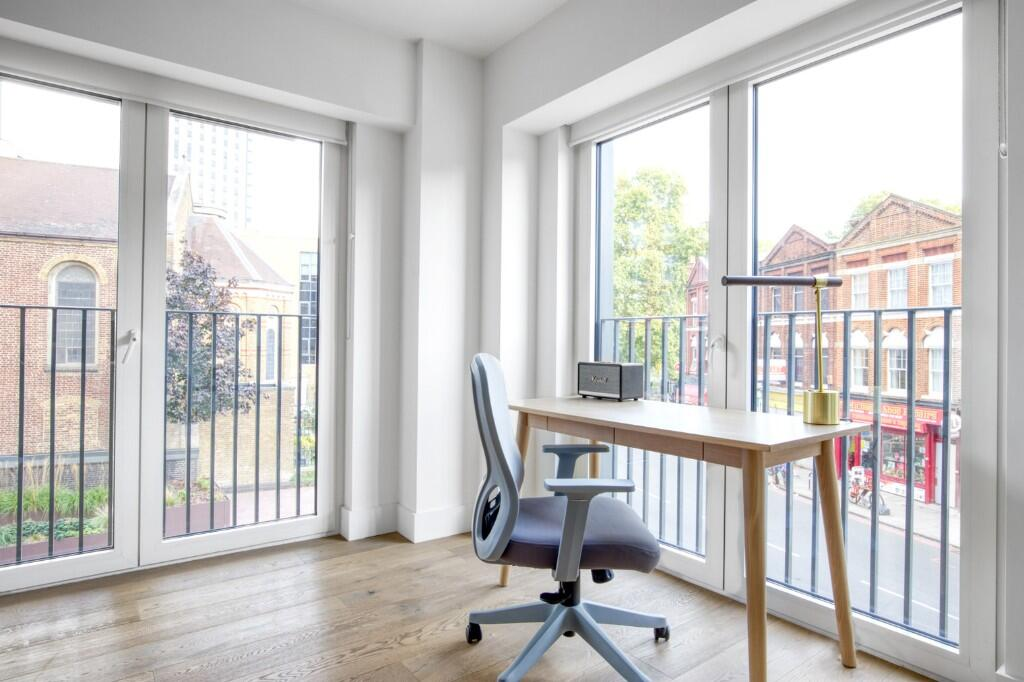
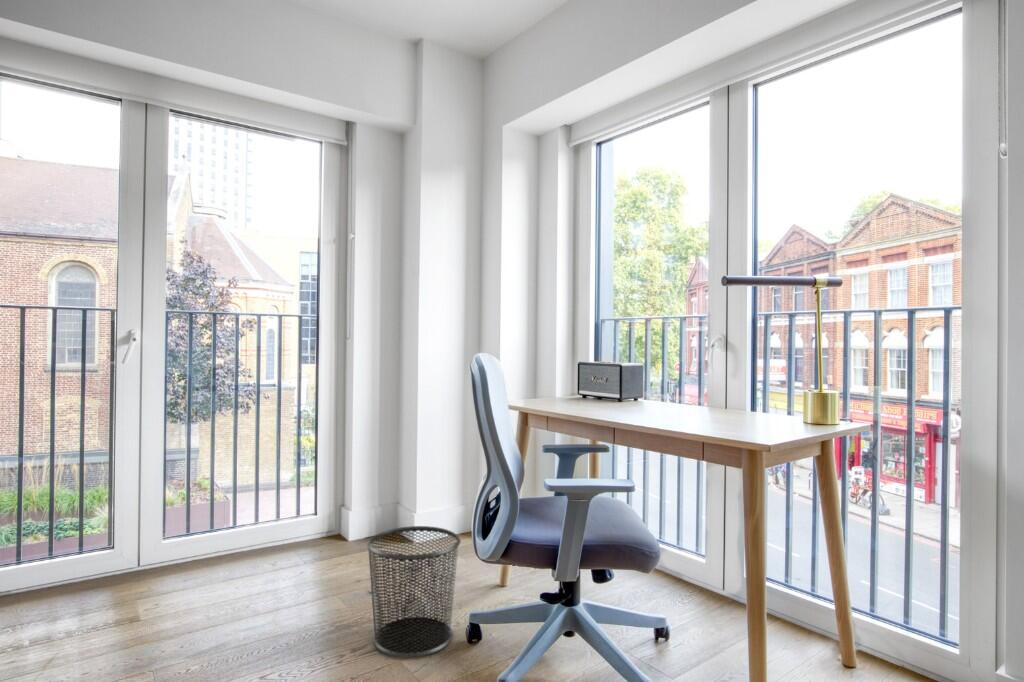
+ waste bin (414, 588)
